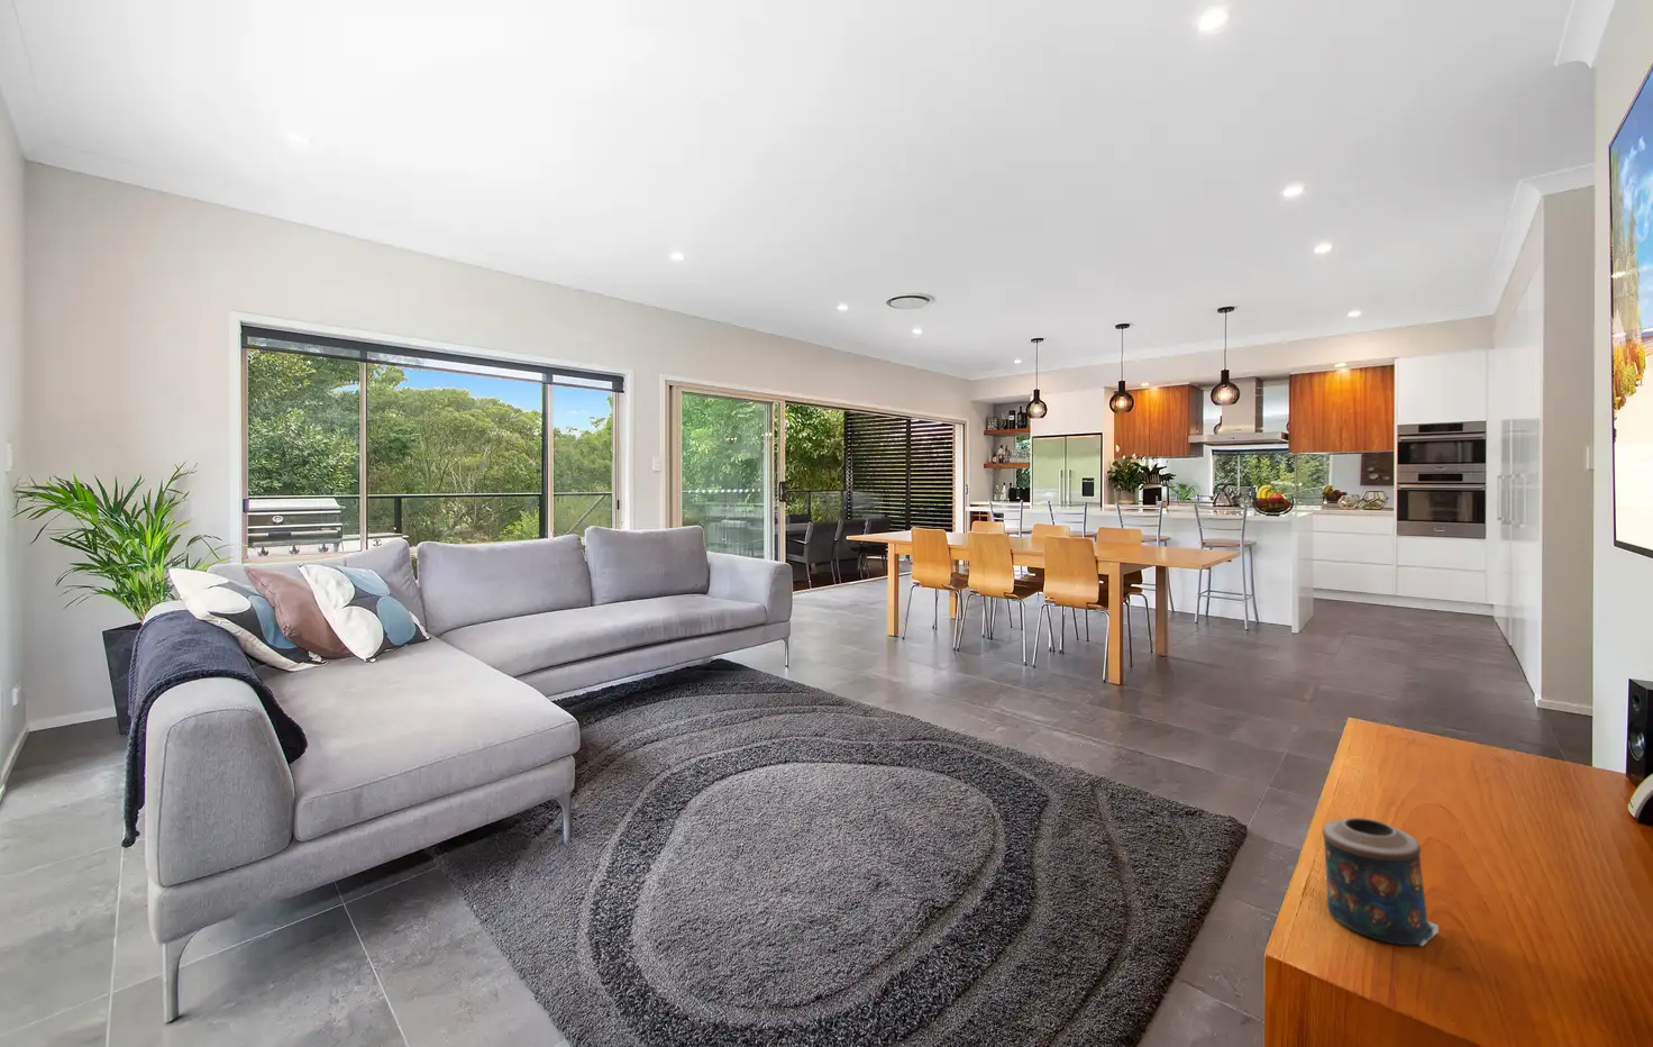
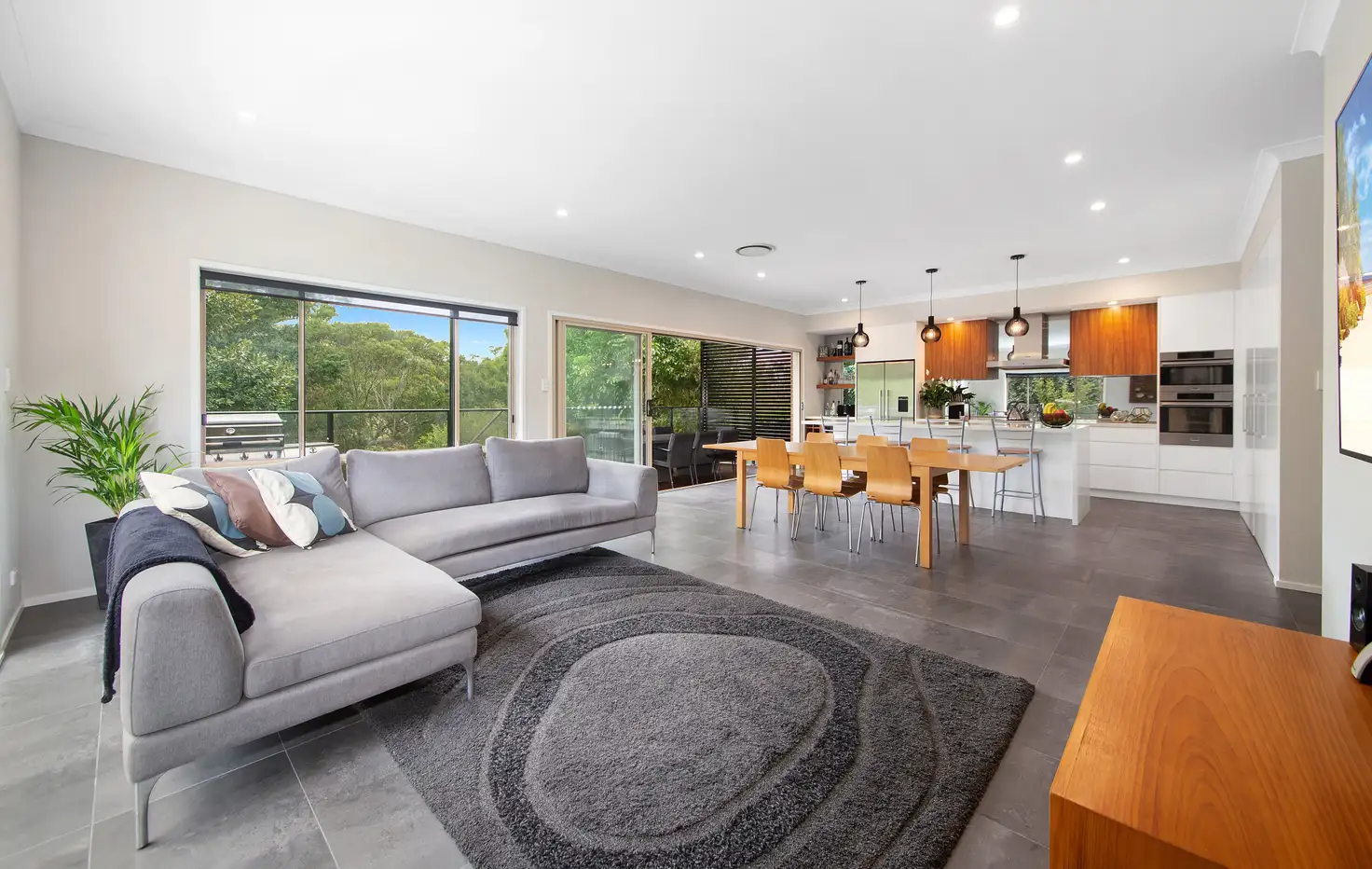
- candle (1375, 869)
